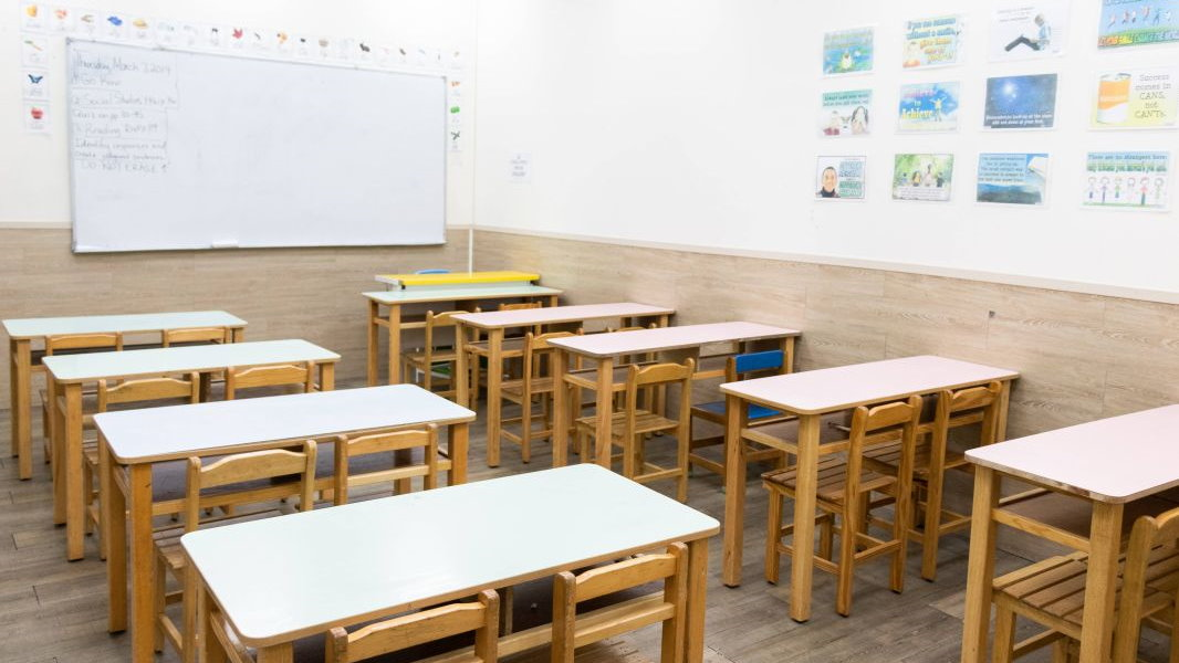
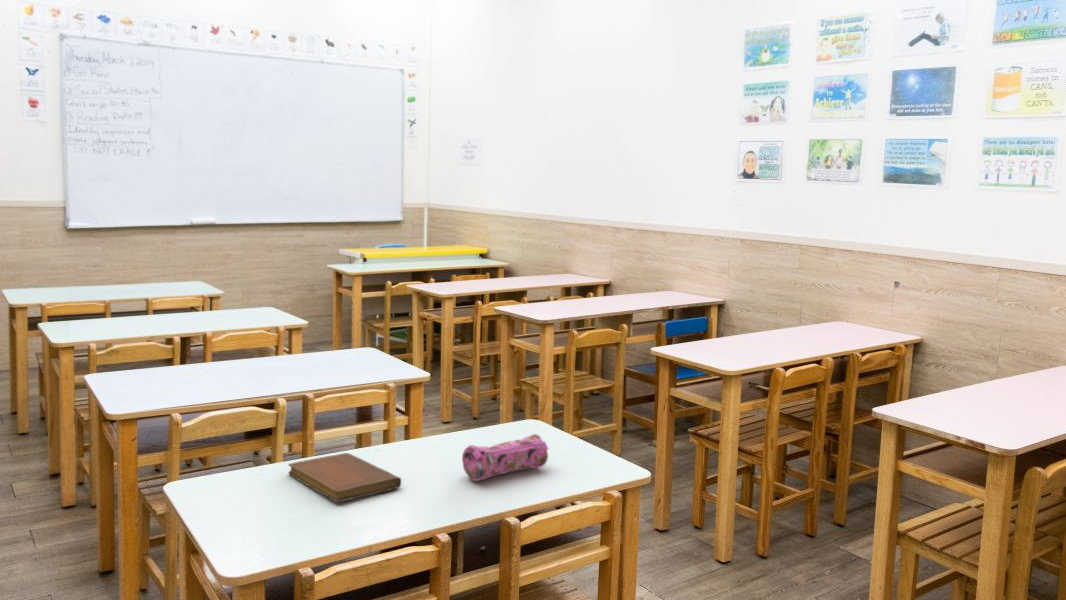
+ notebook (343, 475)
+ pencil case (506, 456)
